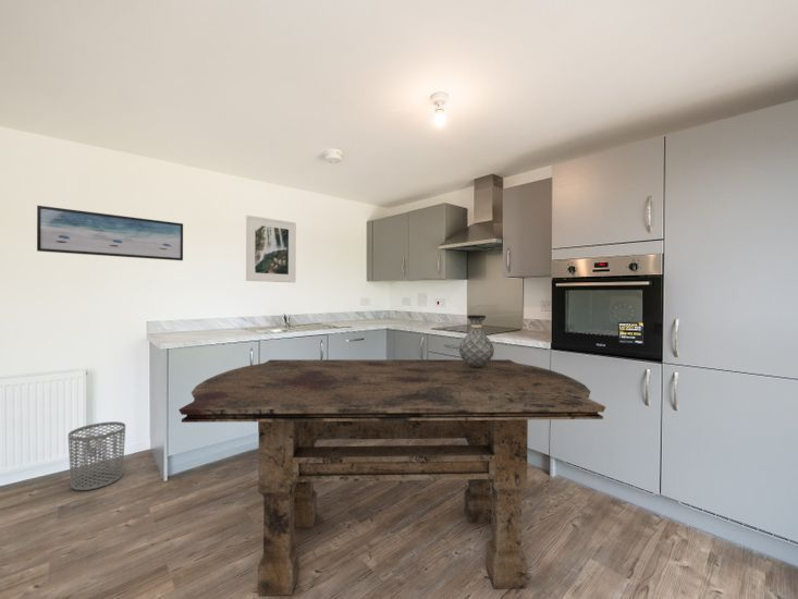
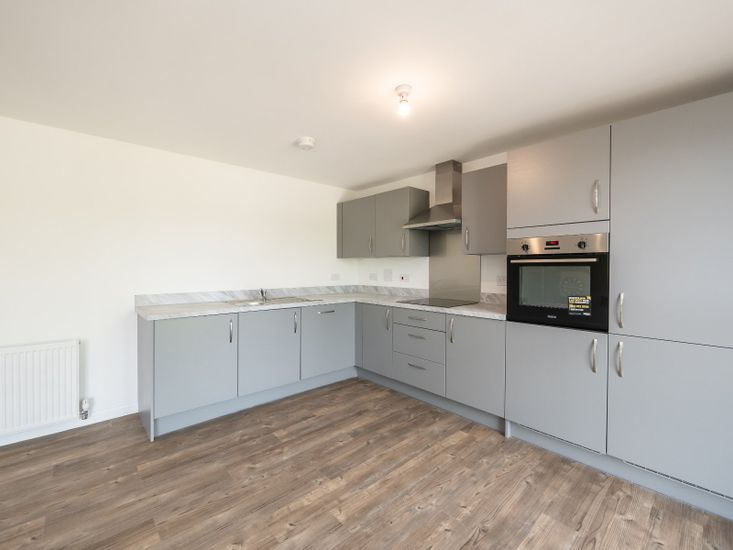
- vase (476, 341)
- wall art (116, 235)
- dining table (393, 462)
- waste bin (98, 454)
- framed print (271, 250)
